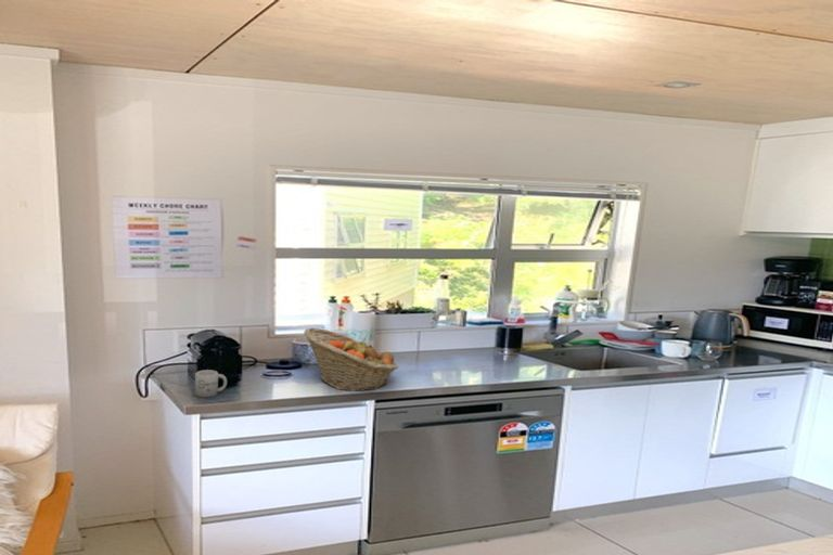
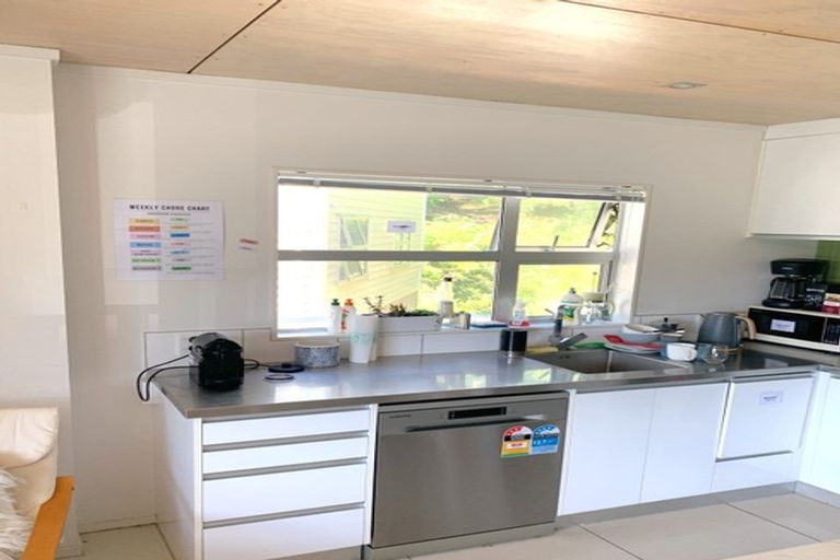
- mug (210, 383)
- fruit basket (349, 356)
